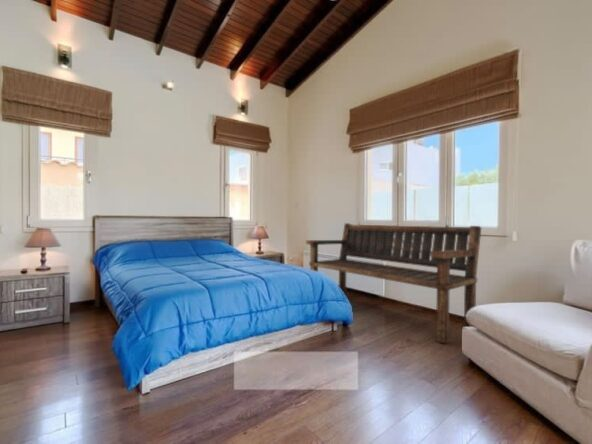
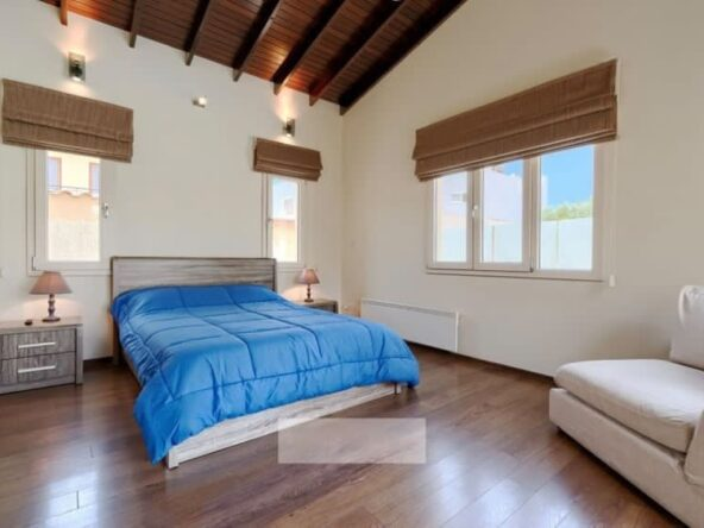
- bench (382, 268)
